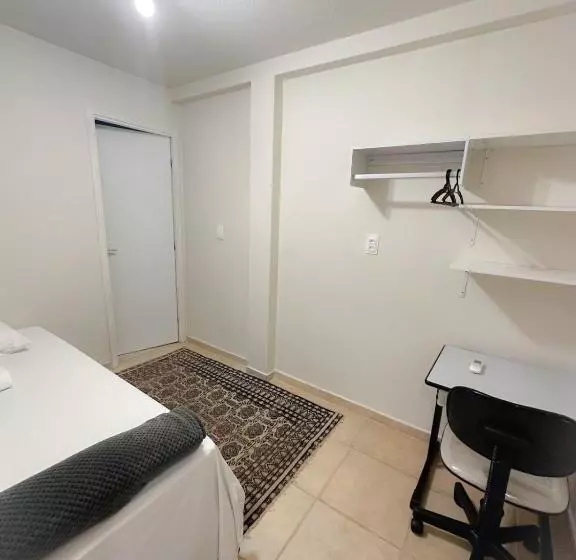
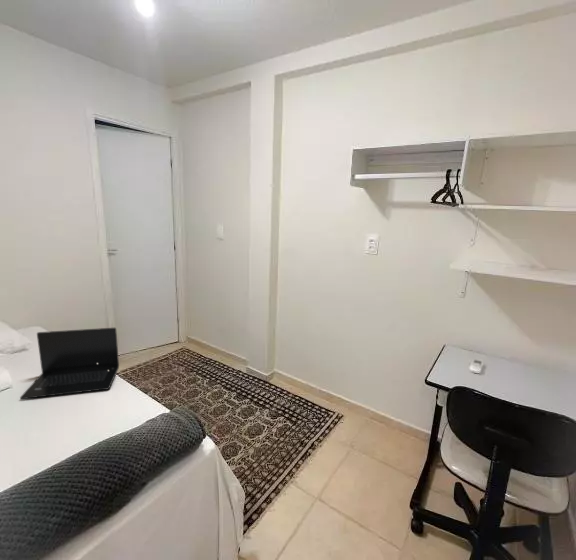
+ laptop (72, 360)
